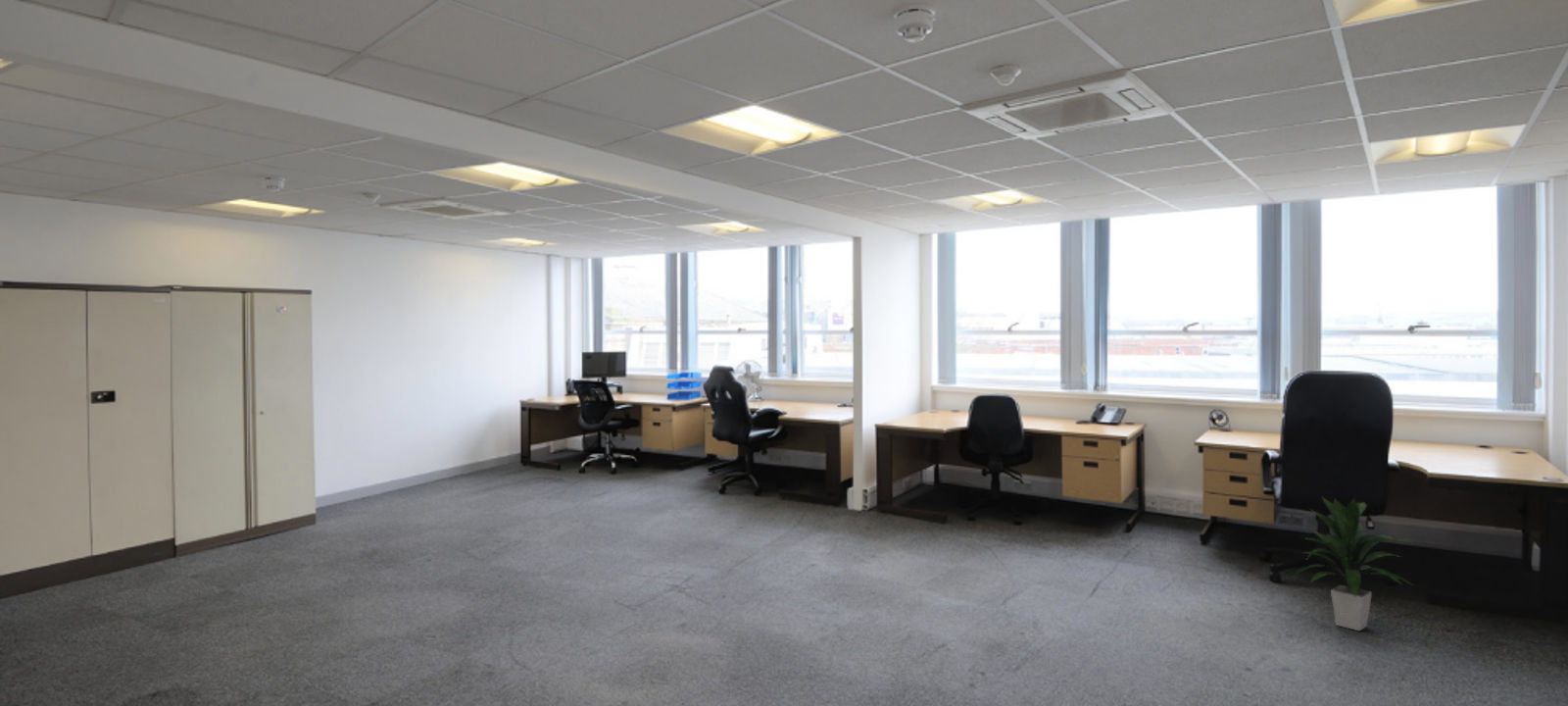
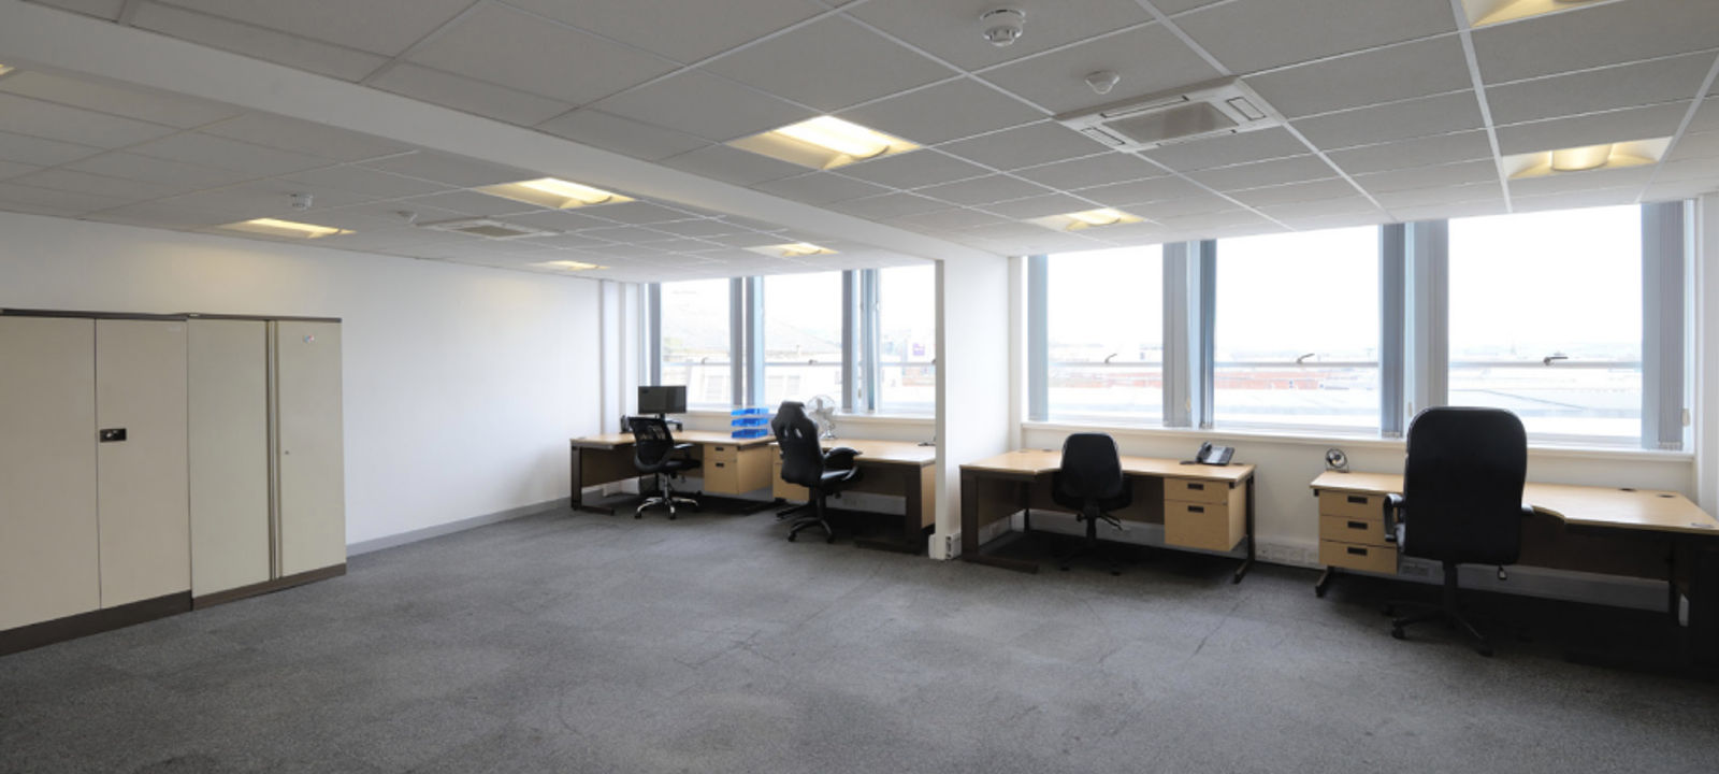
- indoor plant (1347, 559)
